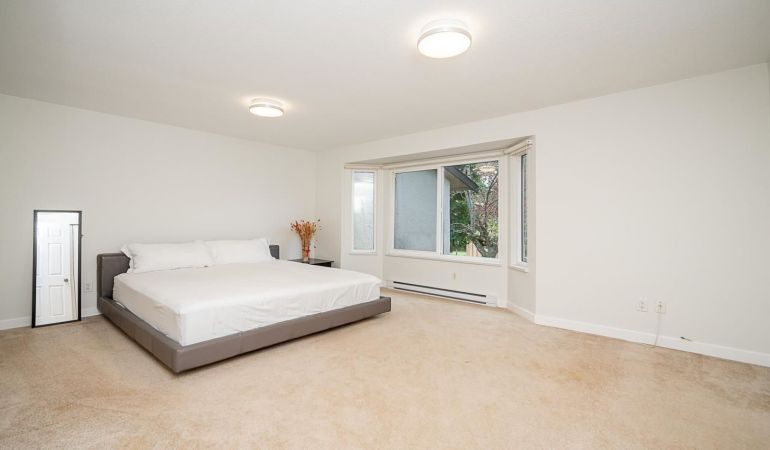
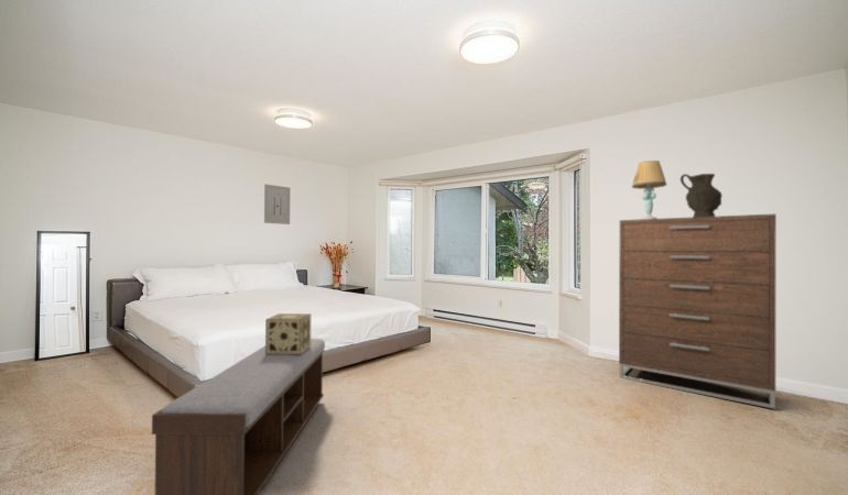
+ wall art (278, 205)
+ decorative box (289, 332)
+ bench (263, 404)
+ dresser (692, 301)
+ table lamp (649, 191)
+ decorative vase (700, 195)
